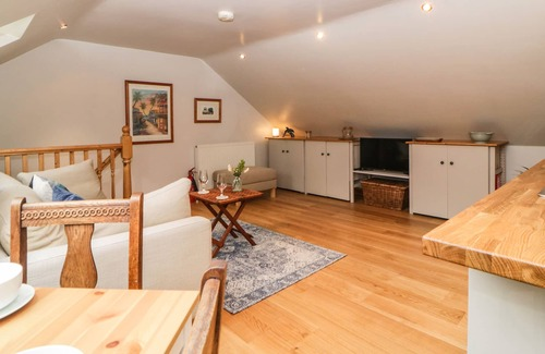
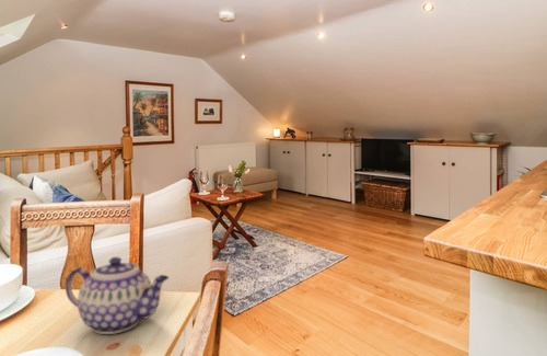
+ teapot (116, 290)
